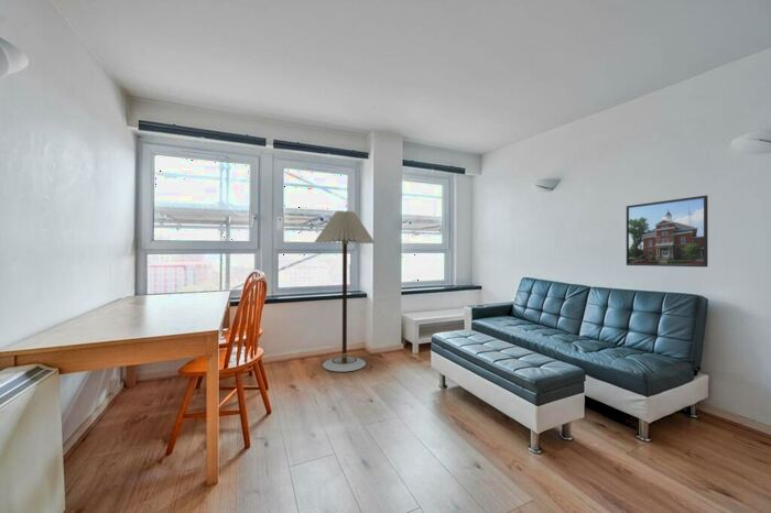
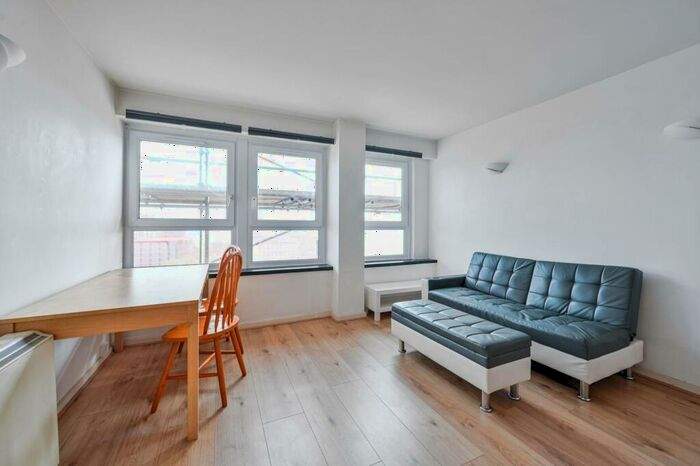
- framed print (663, 233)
- floor lamp (344, 287)
